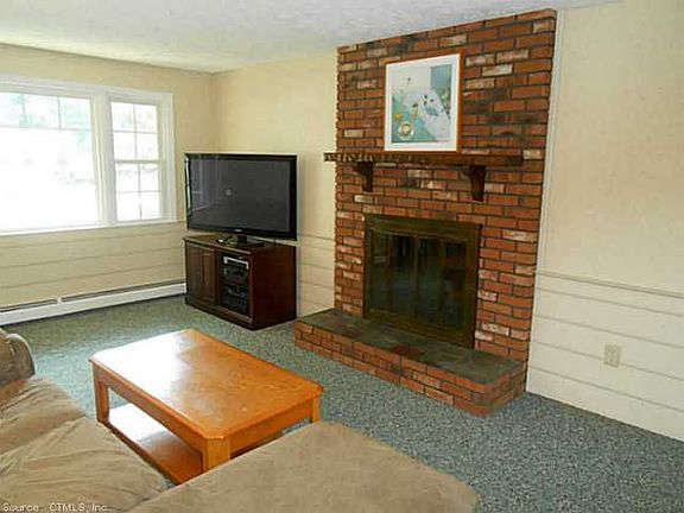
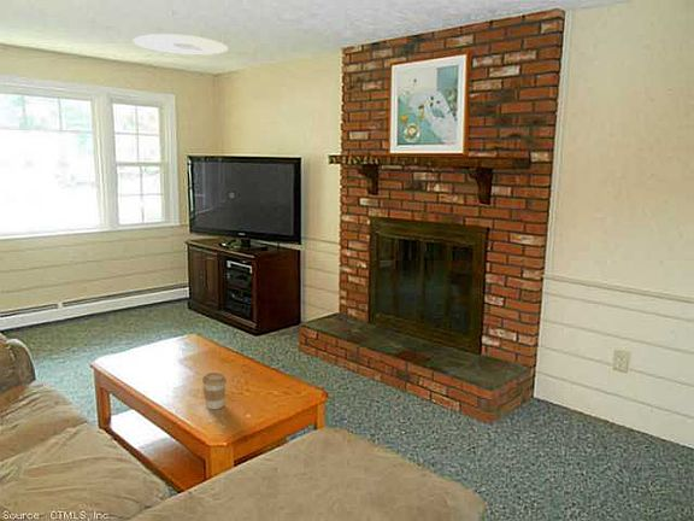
+ coffee cup (214, 390)
+ ceiling light (181, 40)
